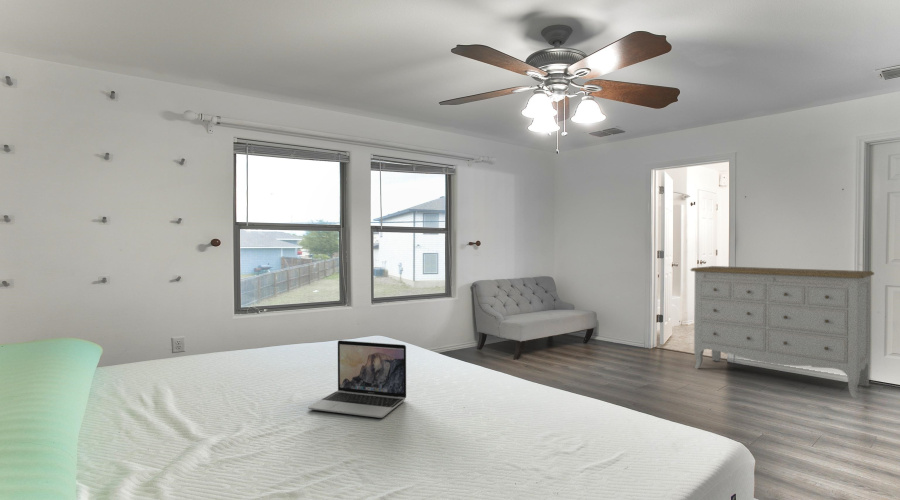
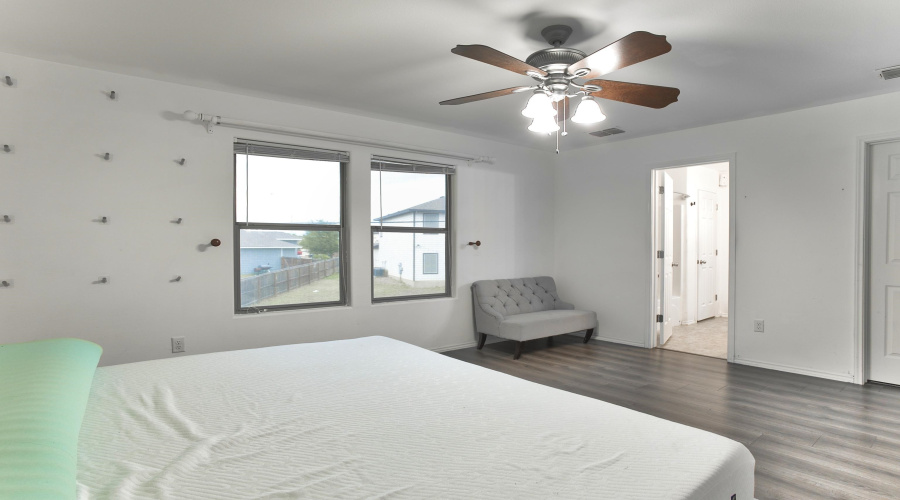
- laptop (358, 376)
- dresser (775, 323)
